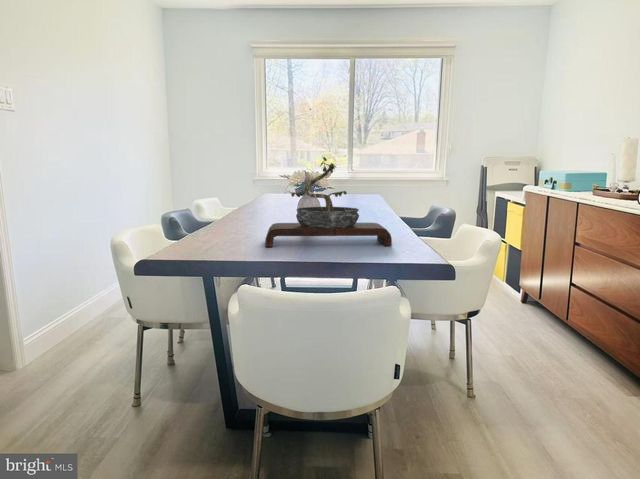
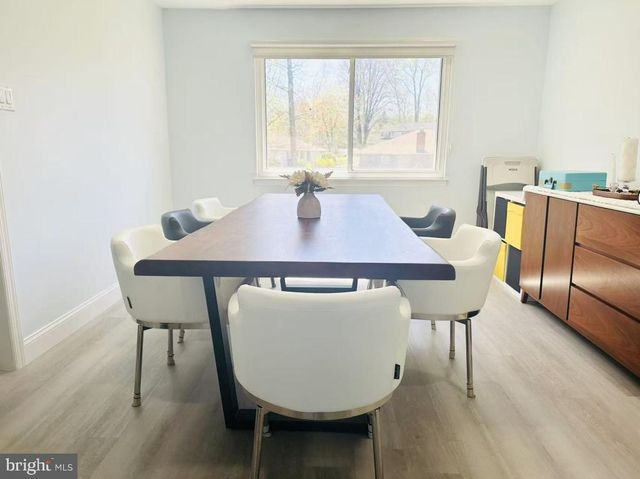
- bonsai tree (327, 200)
